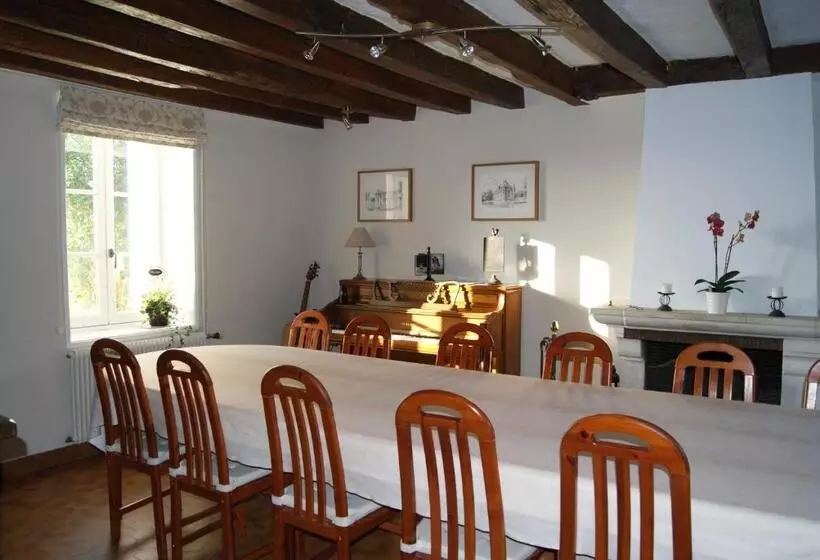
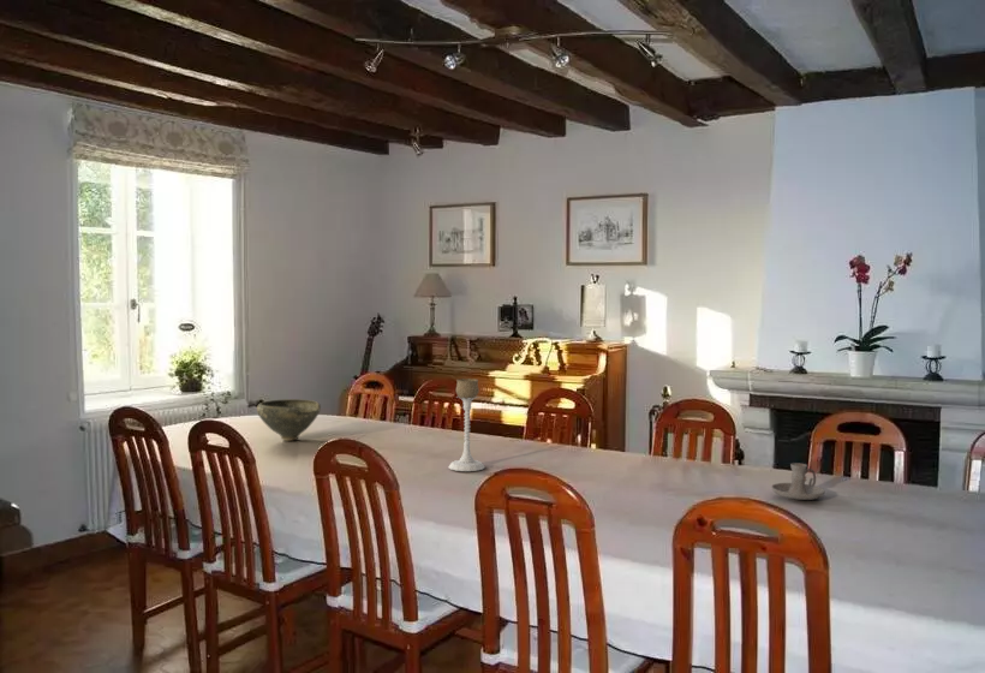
+ bowl (288, 421)
+ candle holder (466, 423)
+ candle holder (800, 480)
